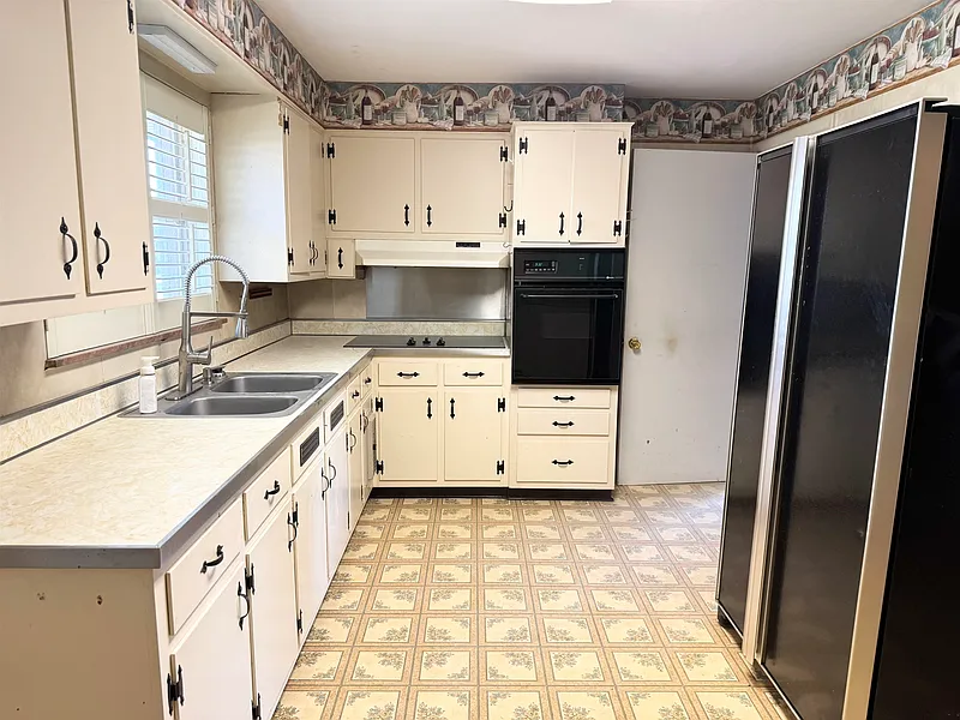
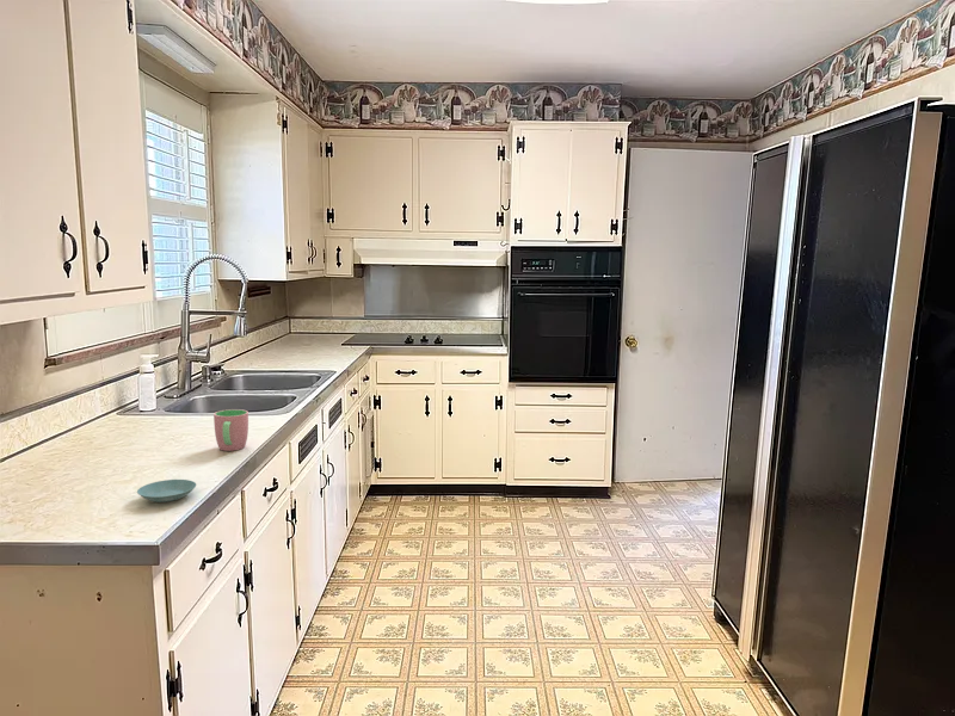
+ saucer (167, 492)
+ cup (230, 431)
